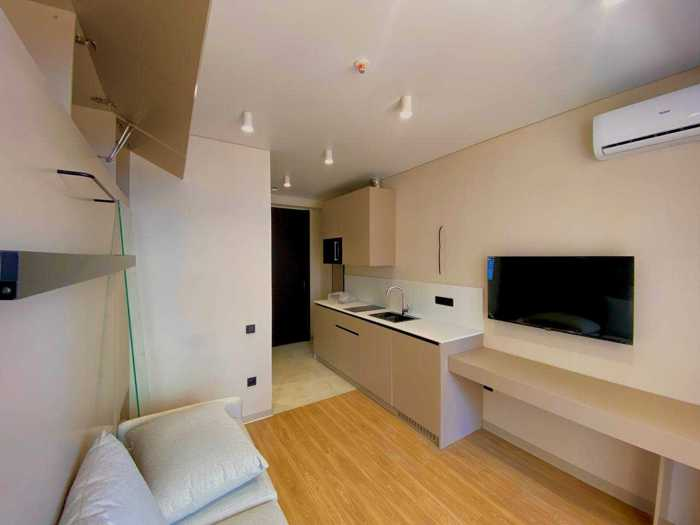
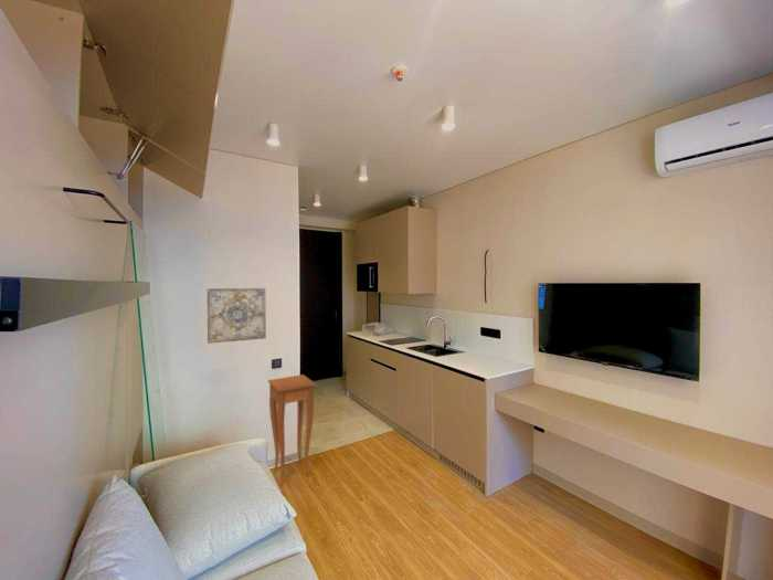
+ wall art (237, 314)
+ side table (297, 428)
